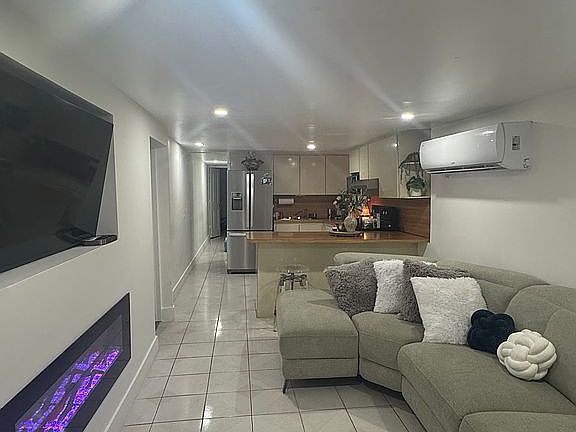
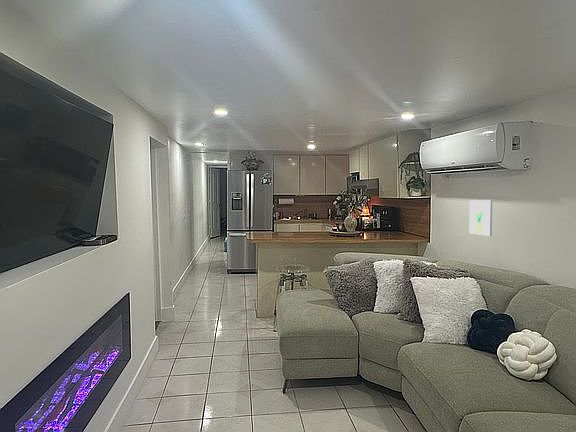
+ wall art (480, 217)
